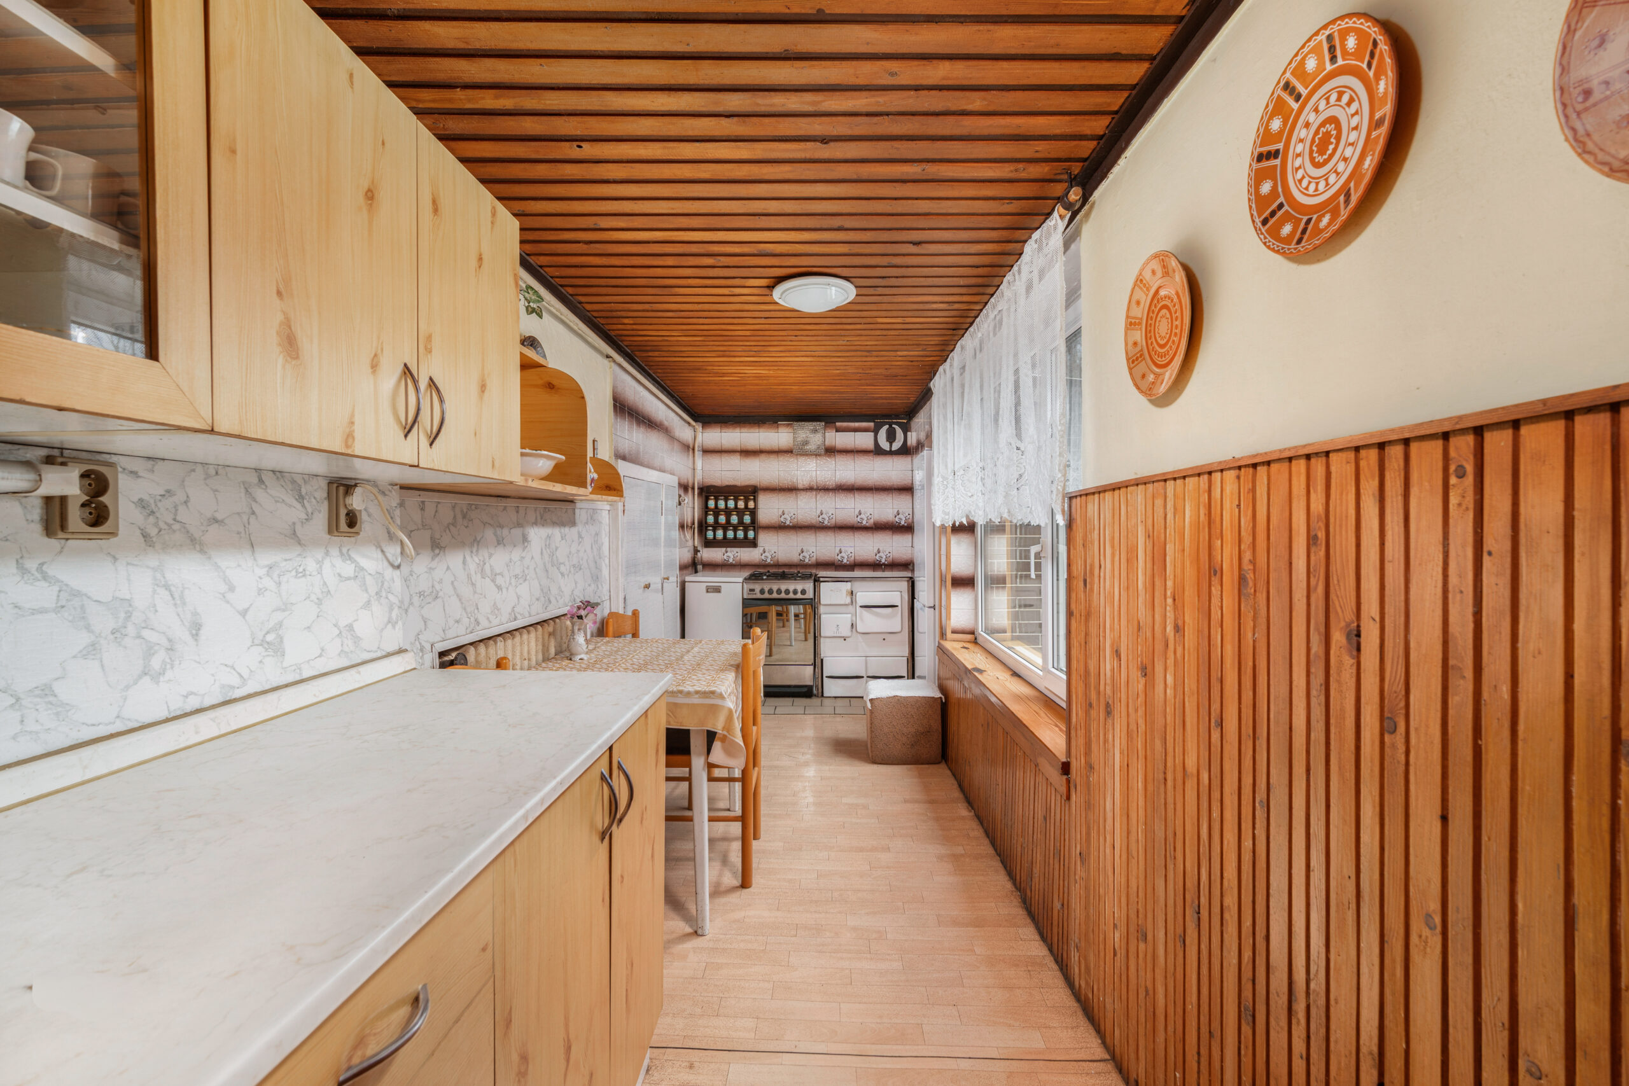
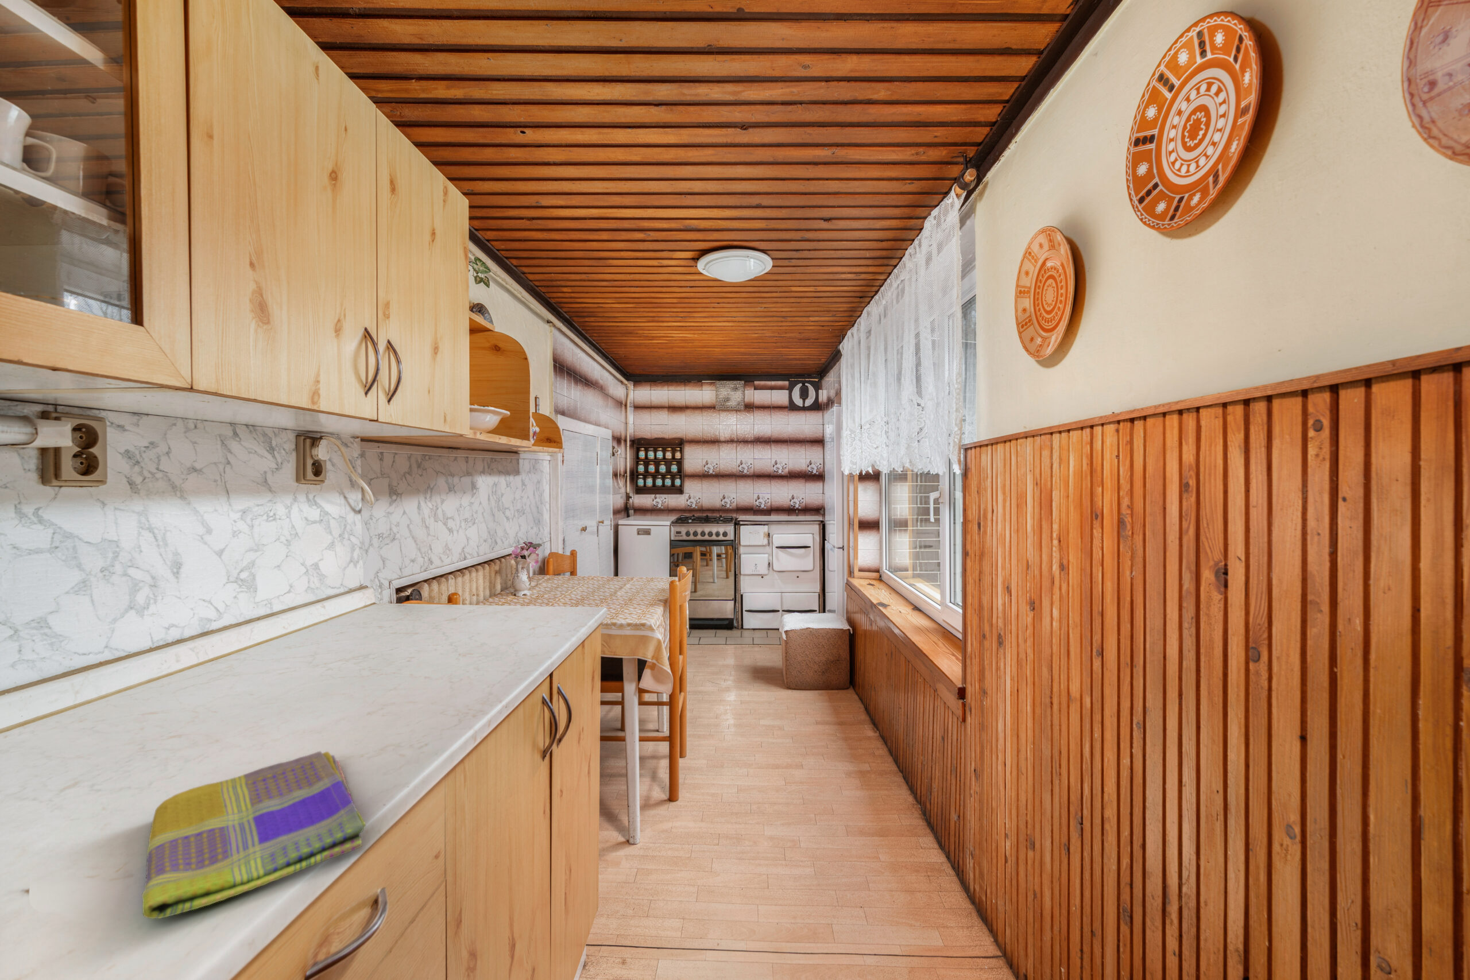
+ dish towel (258, 818)
